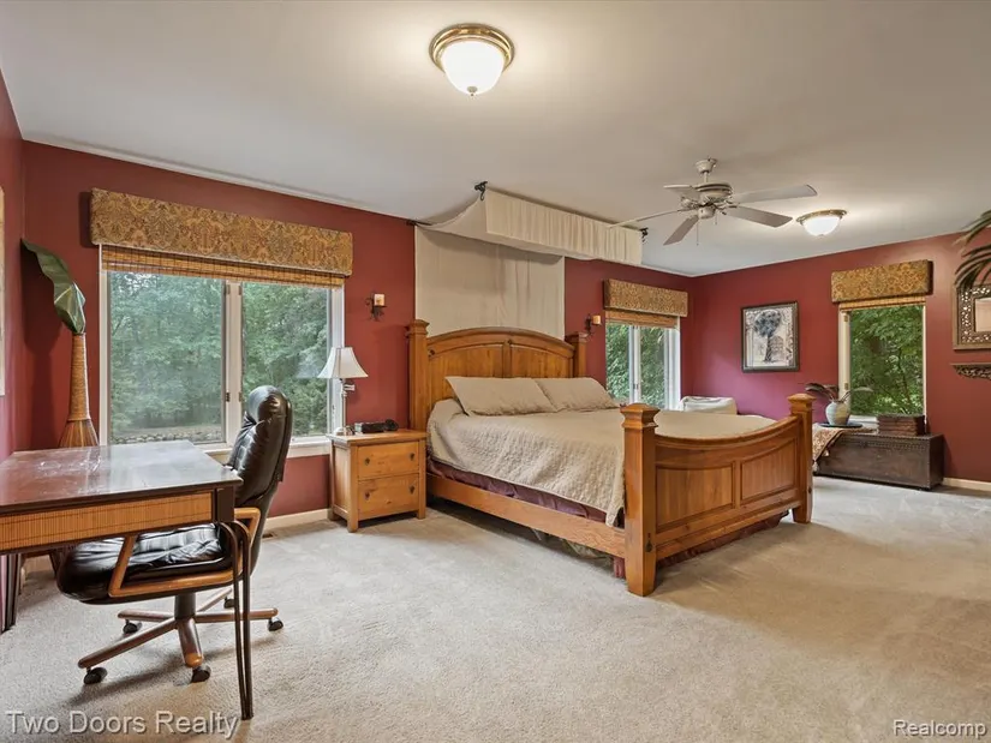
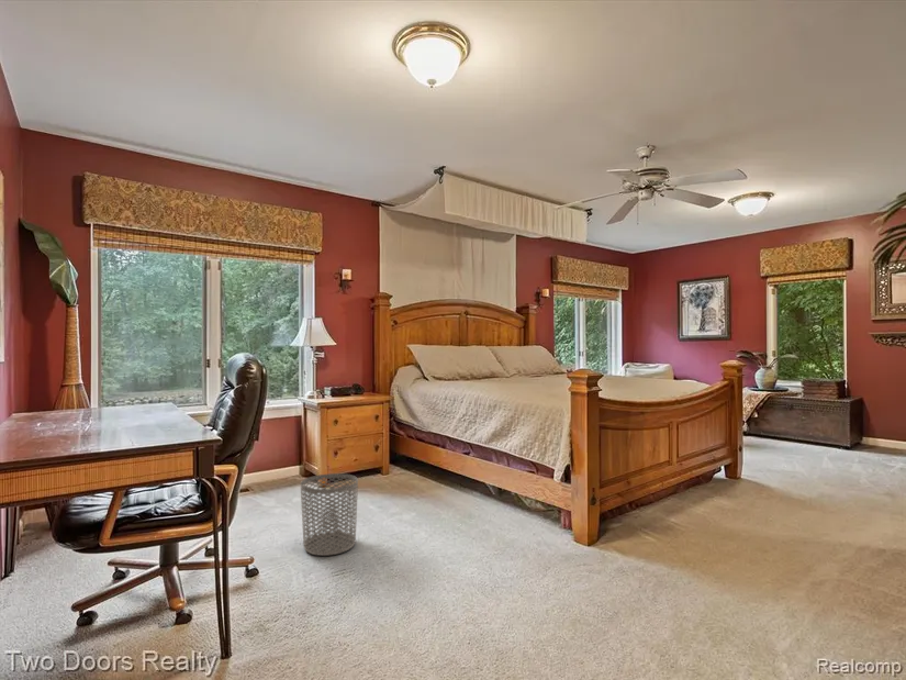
+ waste bin (328, 513)
